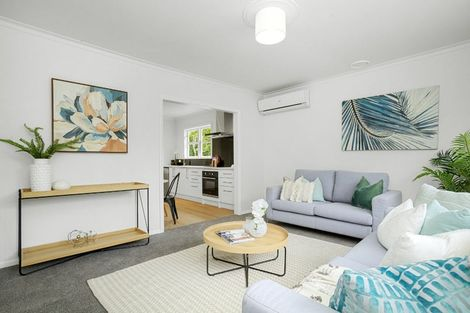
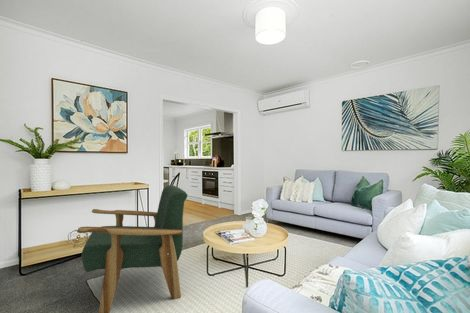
+ armchair (137, 237)
